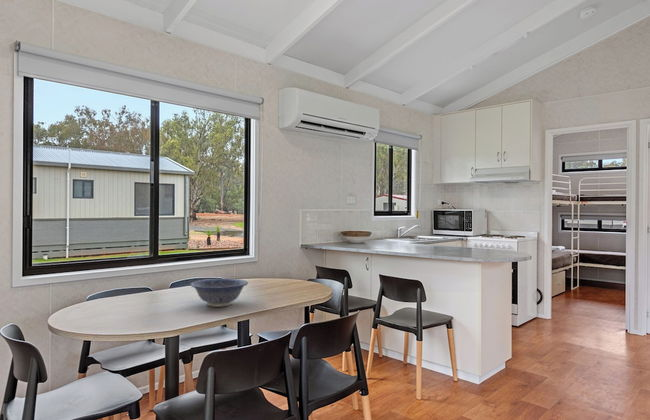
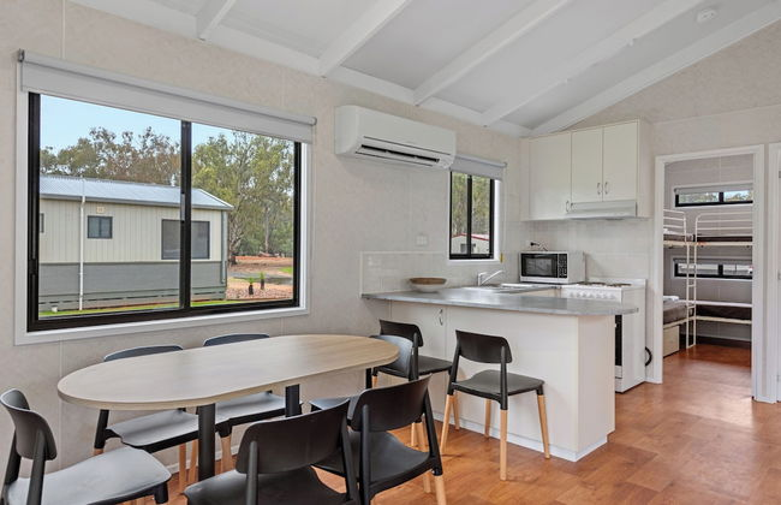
- decorative bowl (219, 293)
